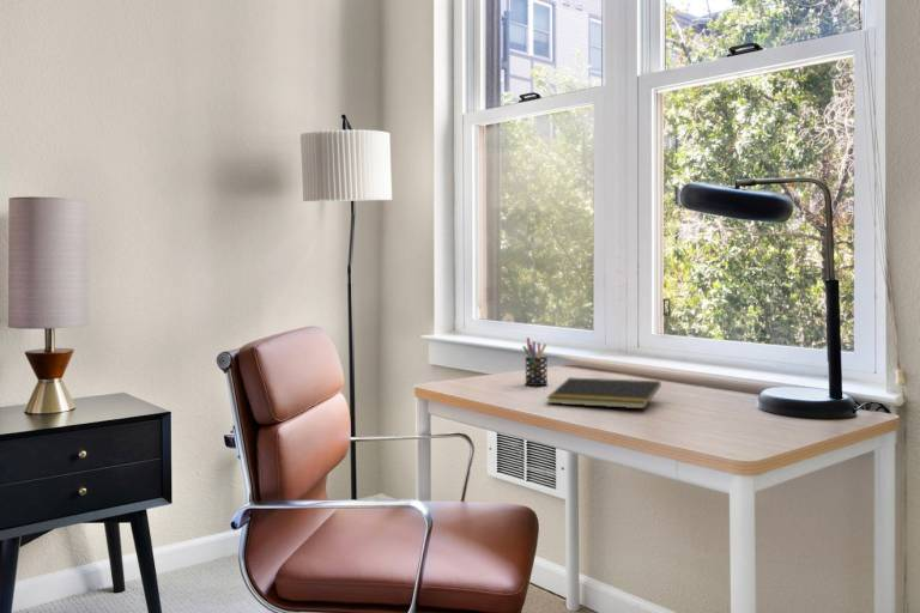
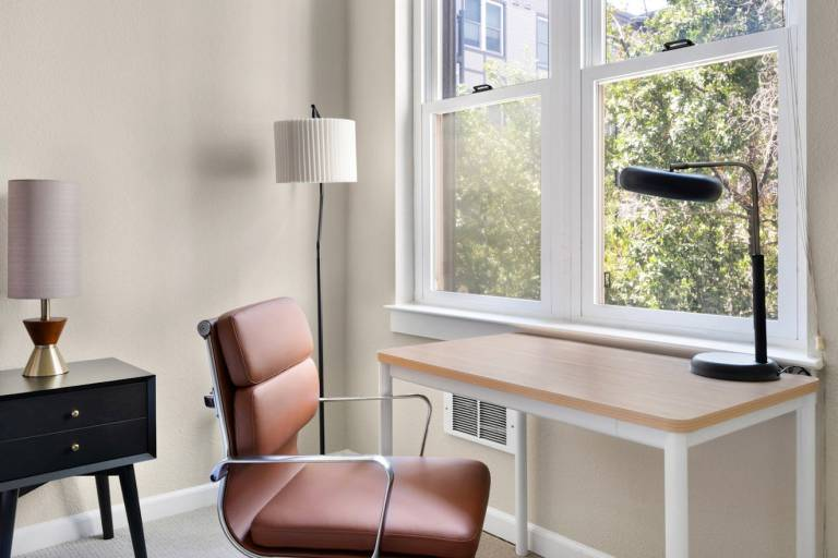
- notepad (604, 392)
- pen holder (533, 360)
